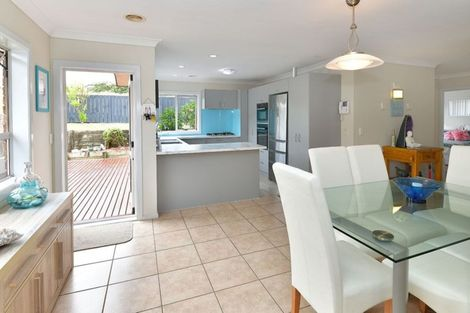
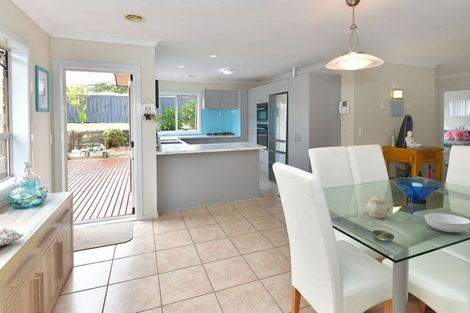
+ serving bowl (446, 224)
+ teapot (377, 205)
